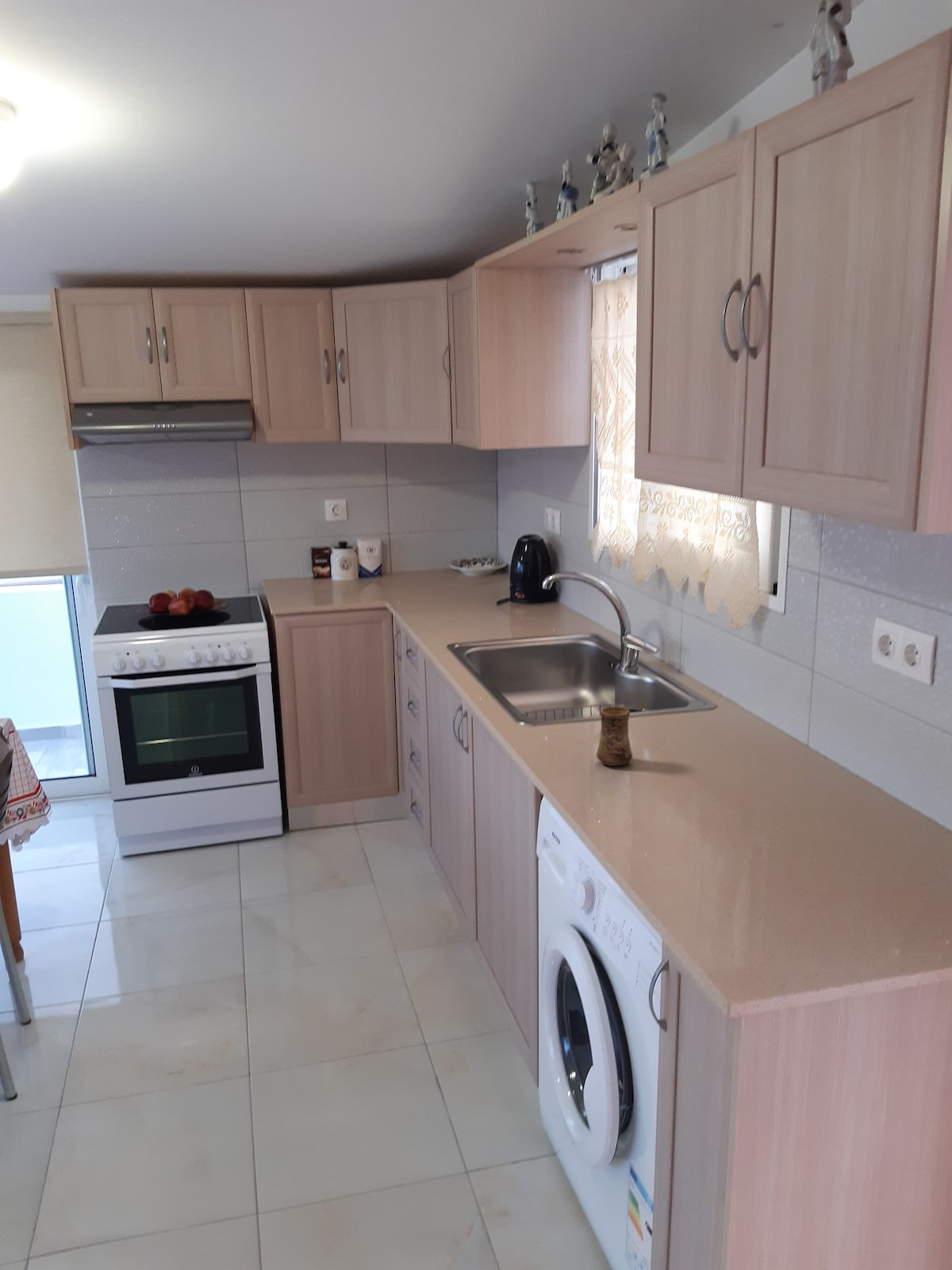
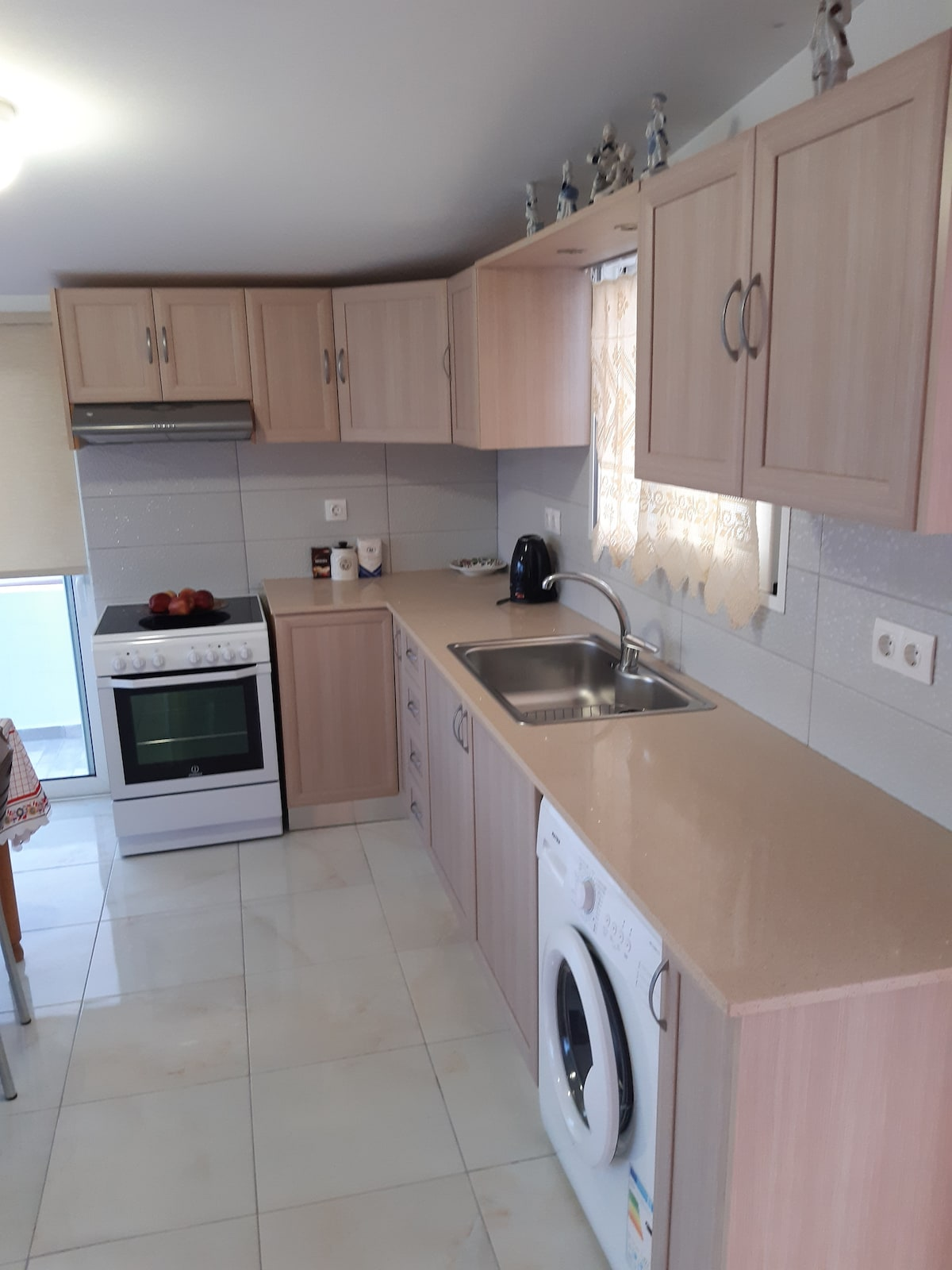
- cup (614, 736)
